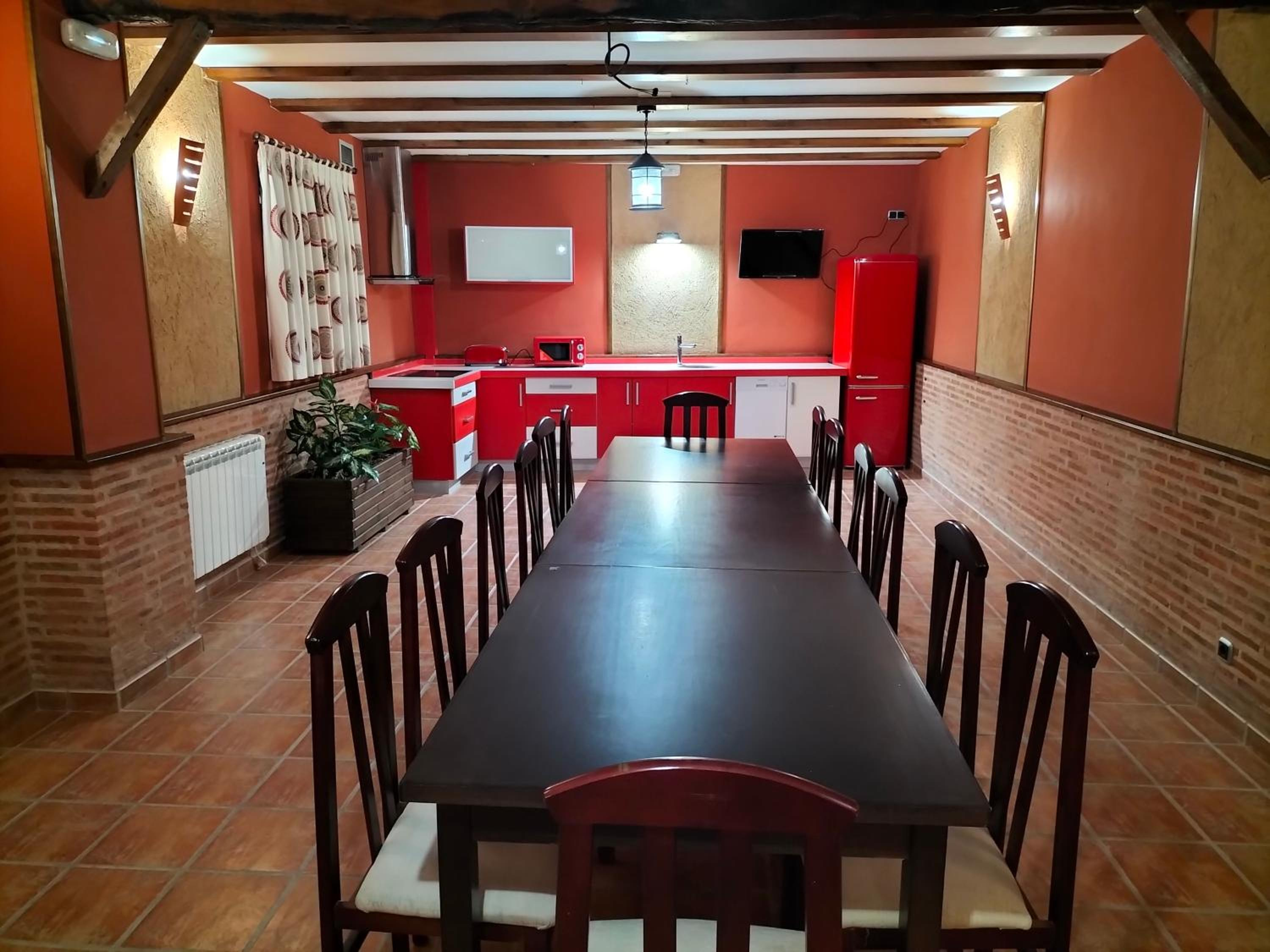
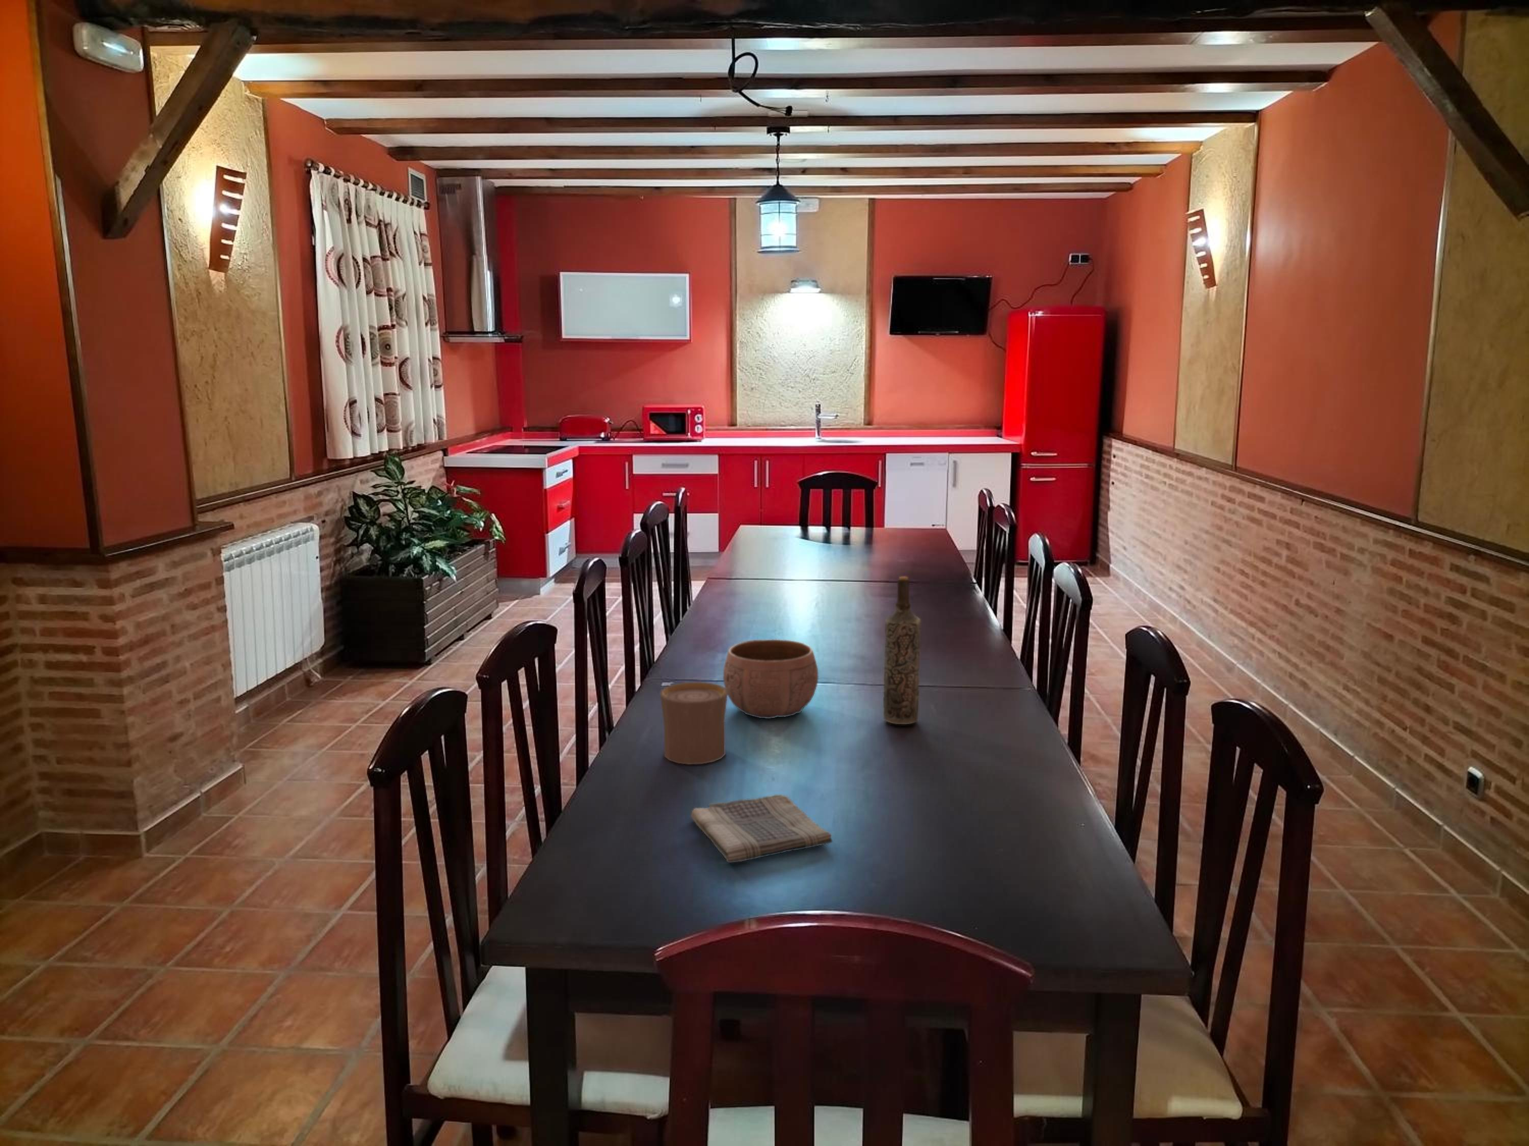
+ dish towel (758, 822)
+ bottle (902, 650)
+ cup (695, 722)
+ bowl (771, 679)
